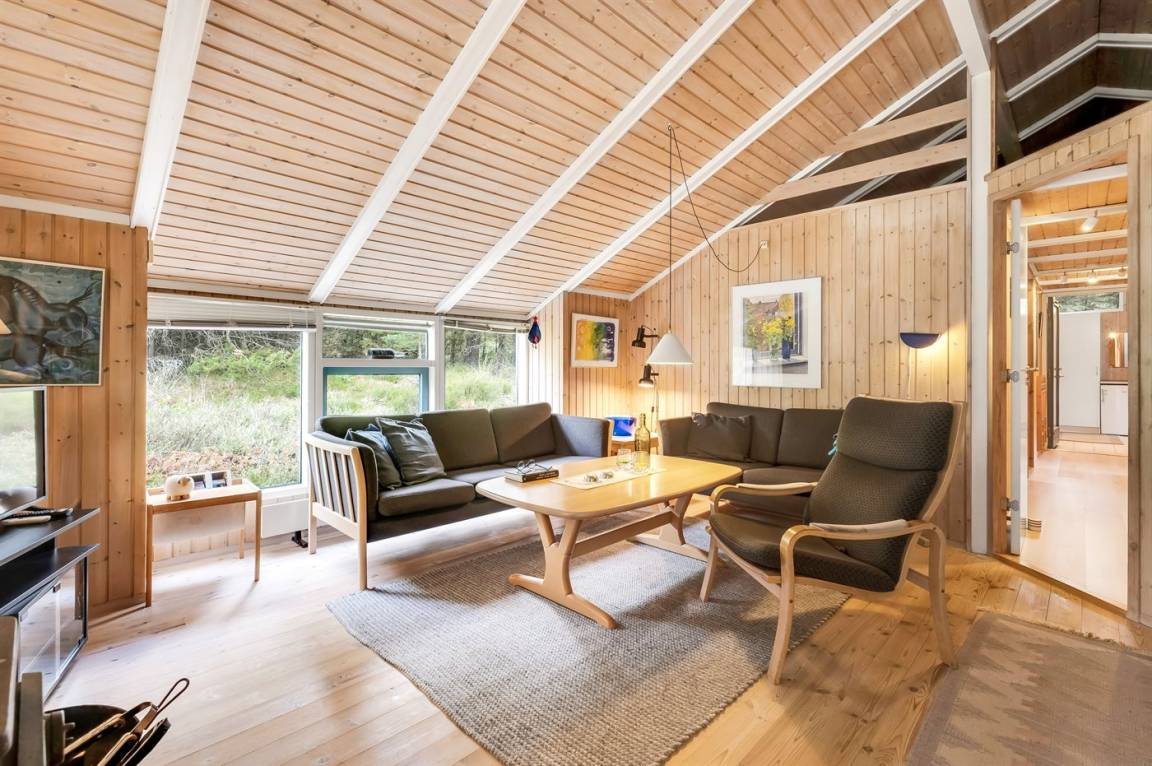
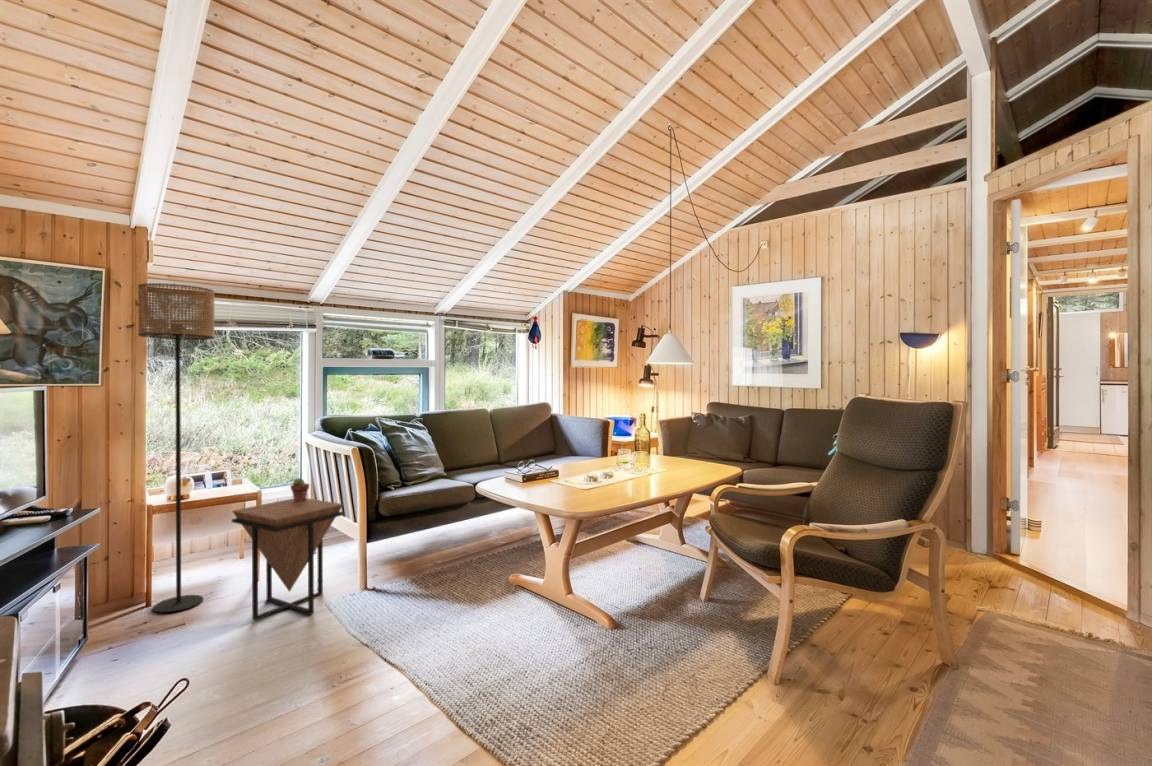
+ side table (289, 557)
+ floor lamp (178, 446)
+ potted succulent (299, 488)
